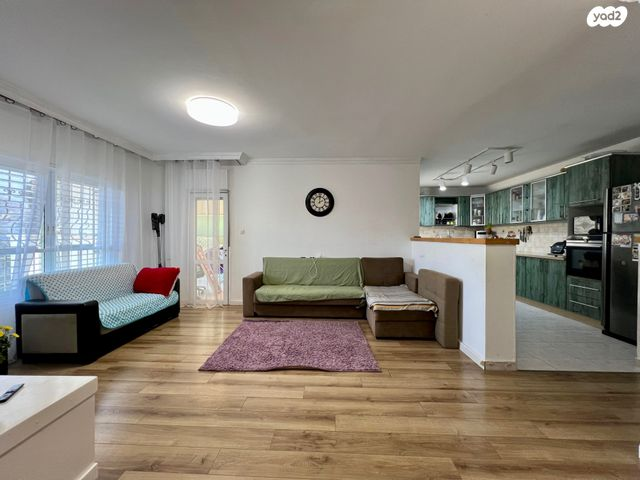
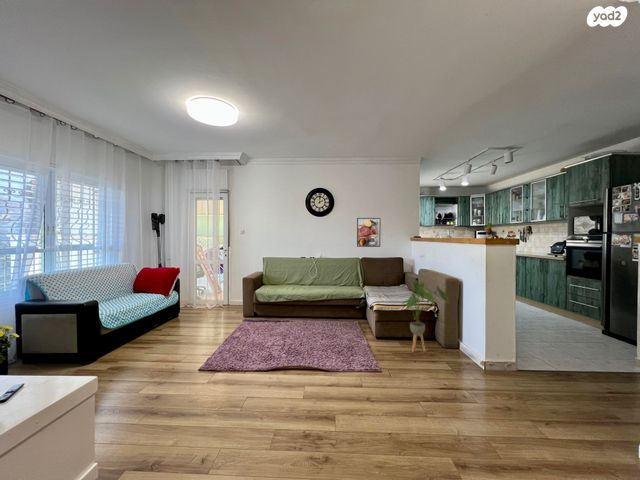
+ house plant (419, 313)
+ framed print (368, 232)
